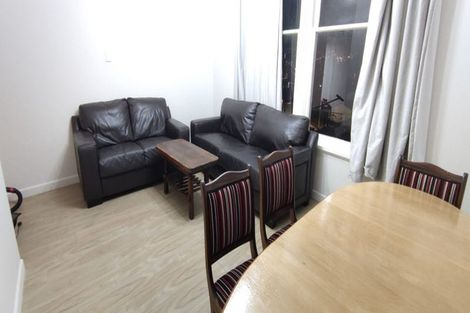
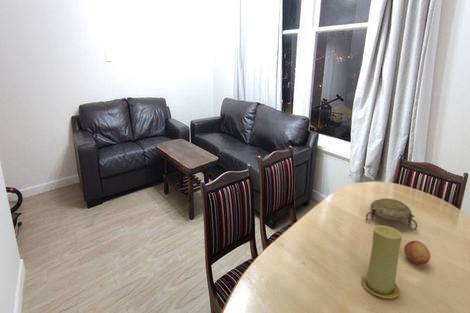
+ candle (383, 259)
+ fruit (417, 252)
+ decorative bowl (395, 212)
